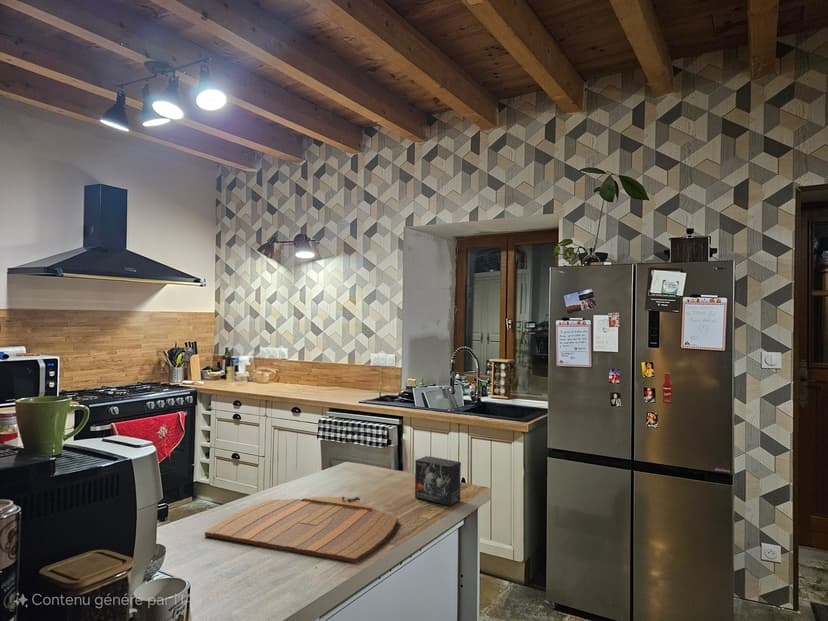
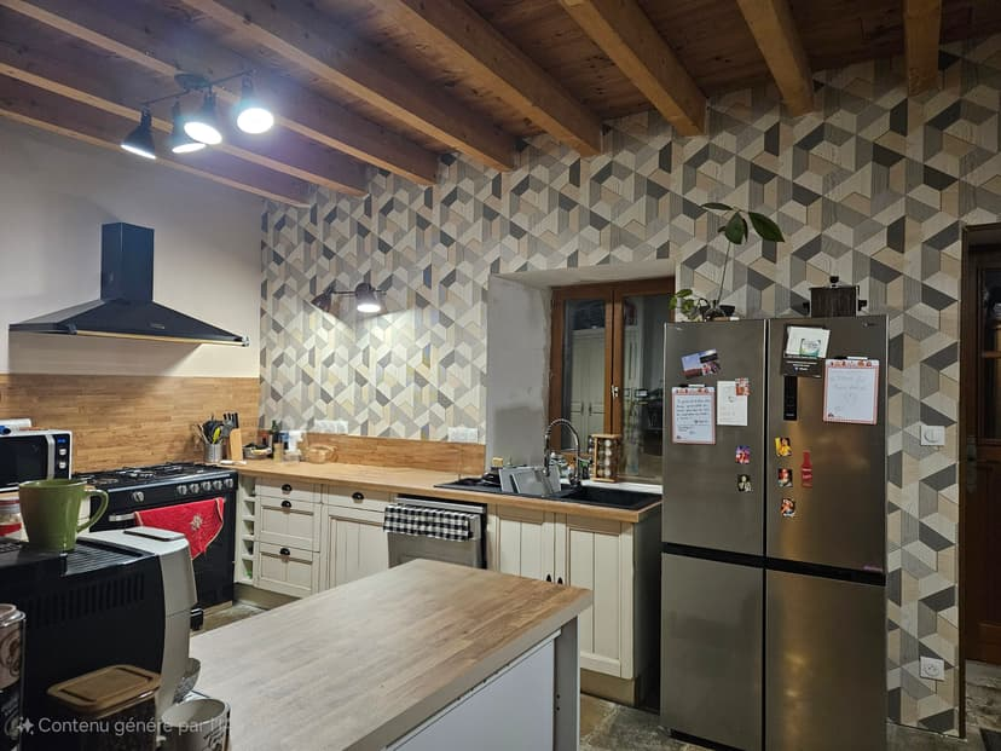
- cutting board (316, 517)
- small box (437, 479)
